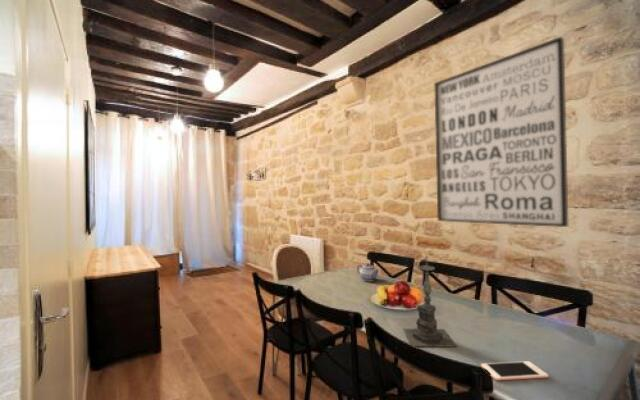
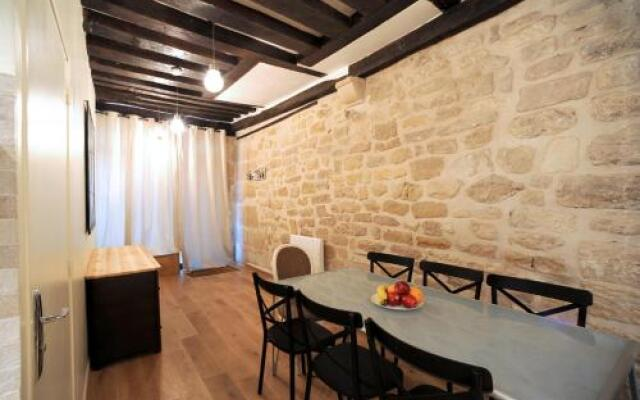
- wall art (491, 143)
- cell phone (513, 370)
- candle holder (427, 296)
- teapot (368, 271)
